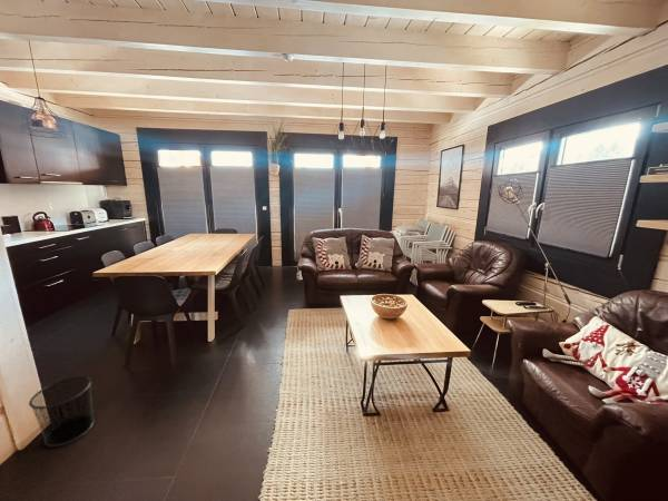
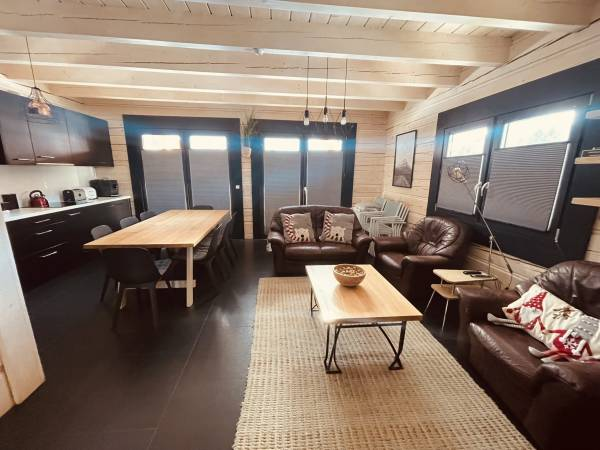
- waste bin (66, 410)
